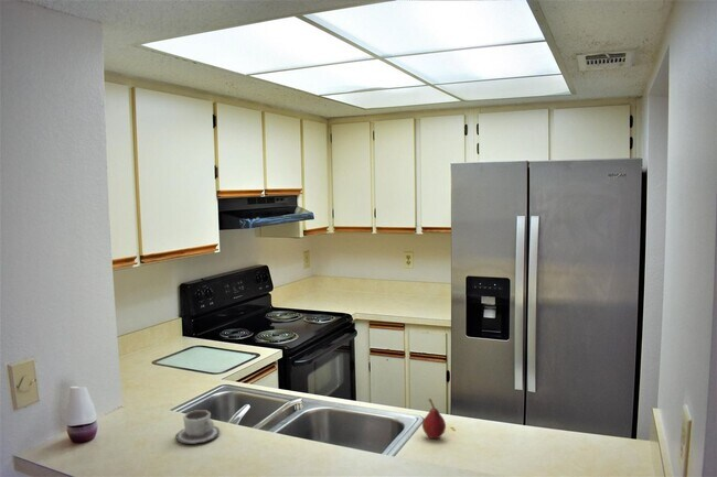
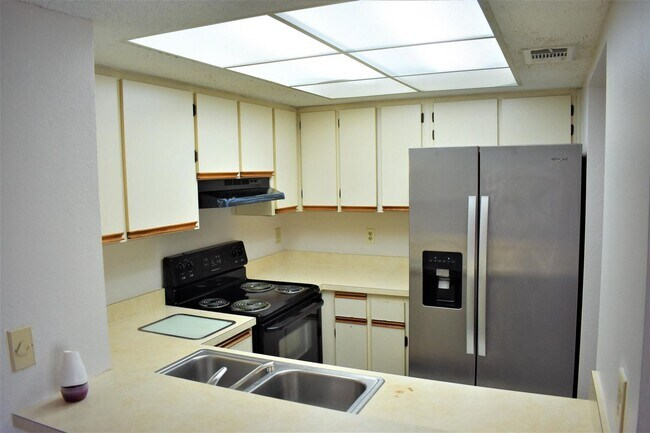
- cup (197, 425)
- fruit (434, 418)
